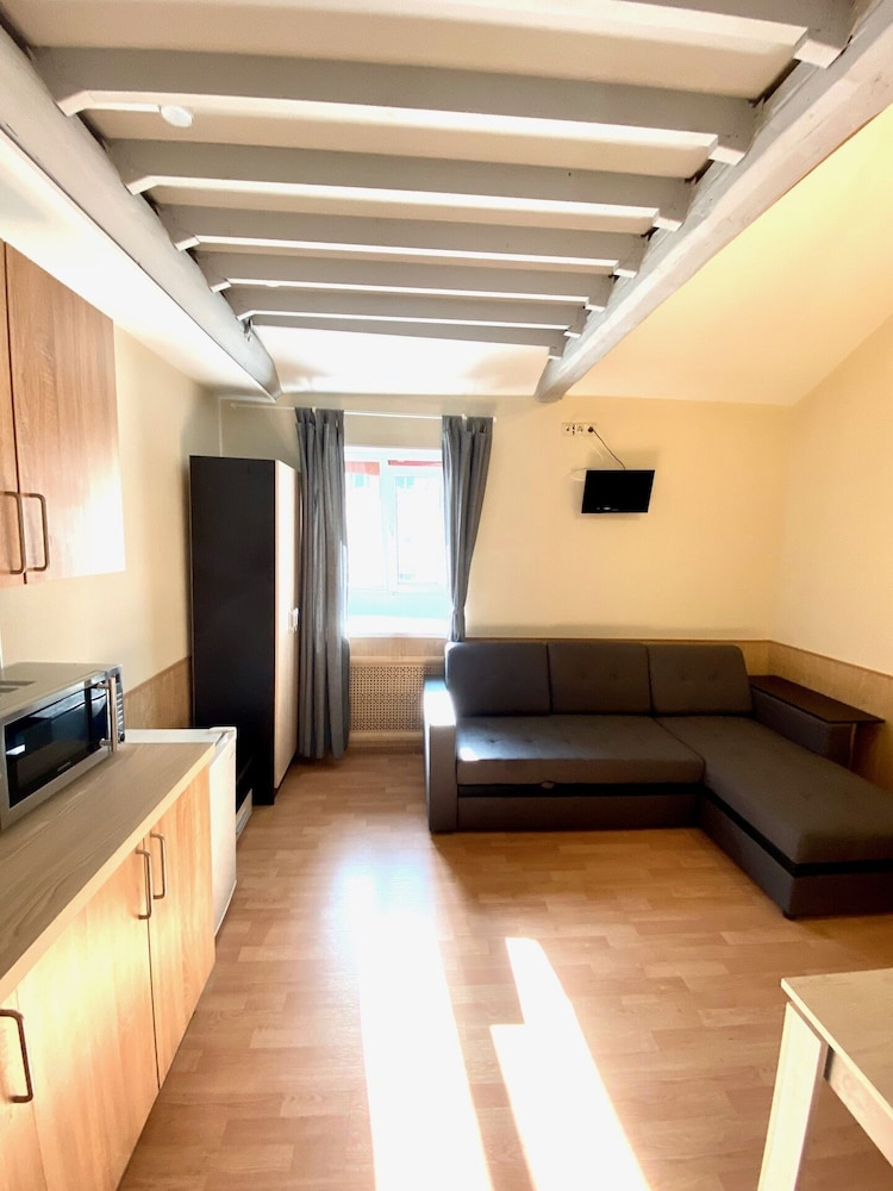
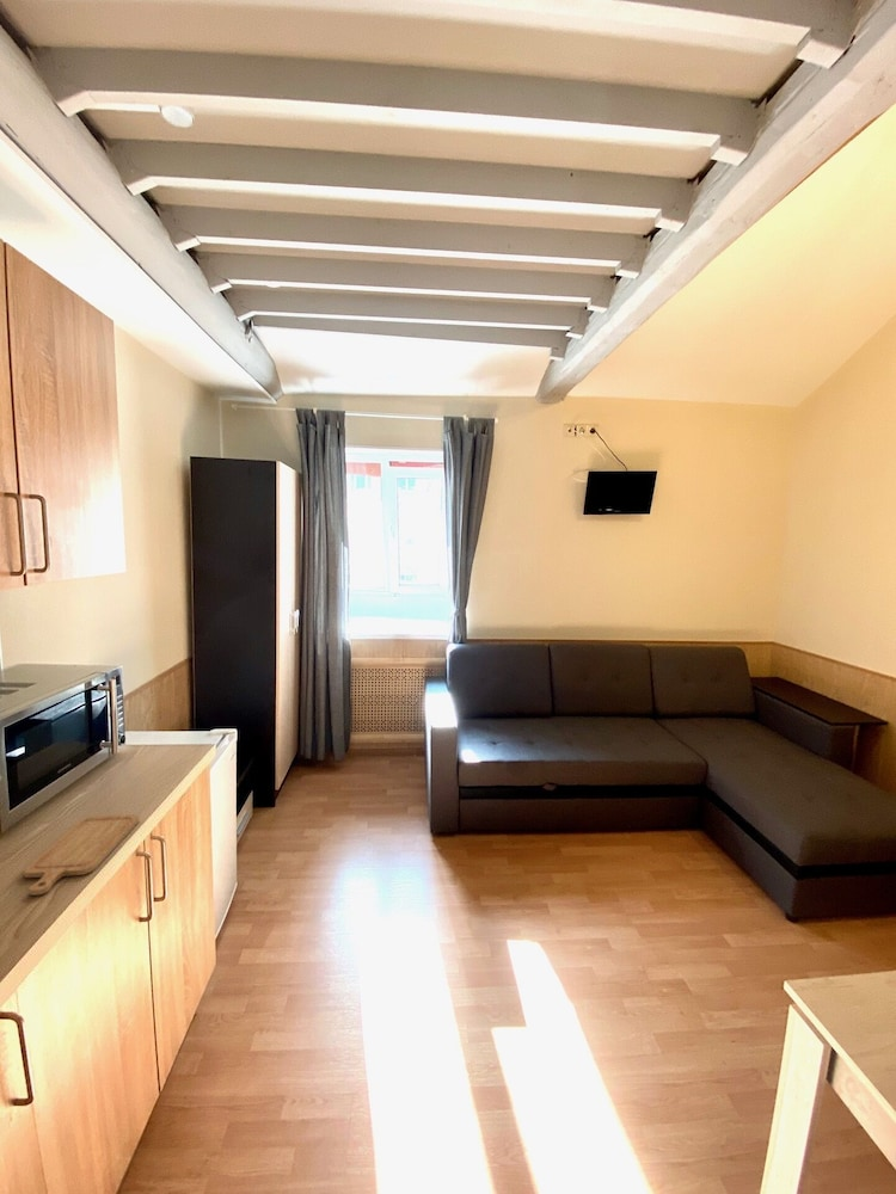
+ chopping board (79, 850)
